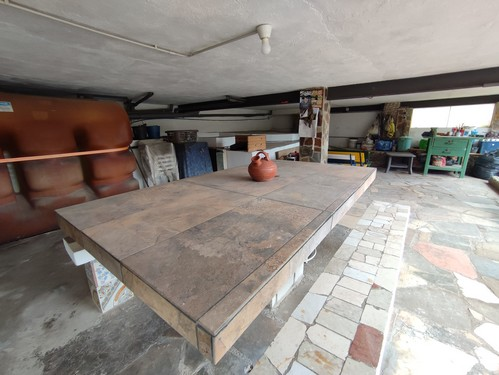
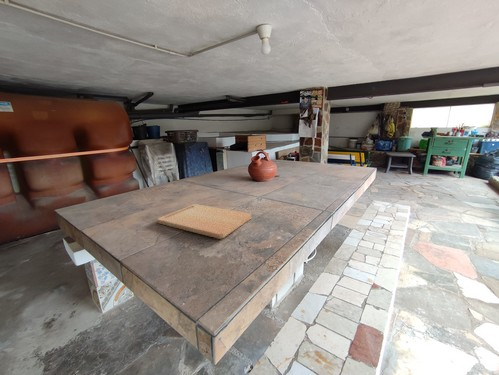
+ cutting board (205, 218)
